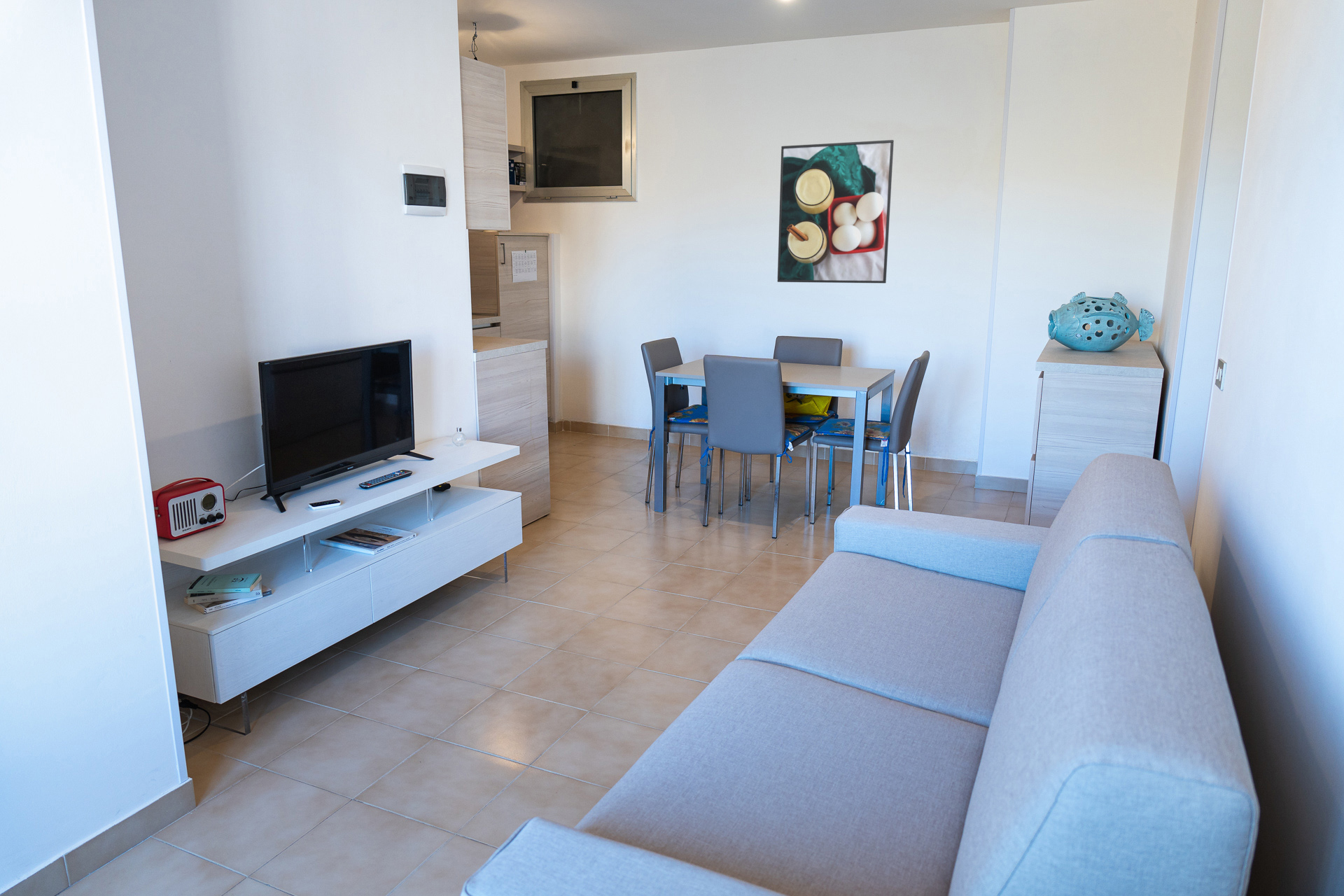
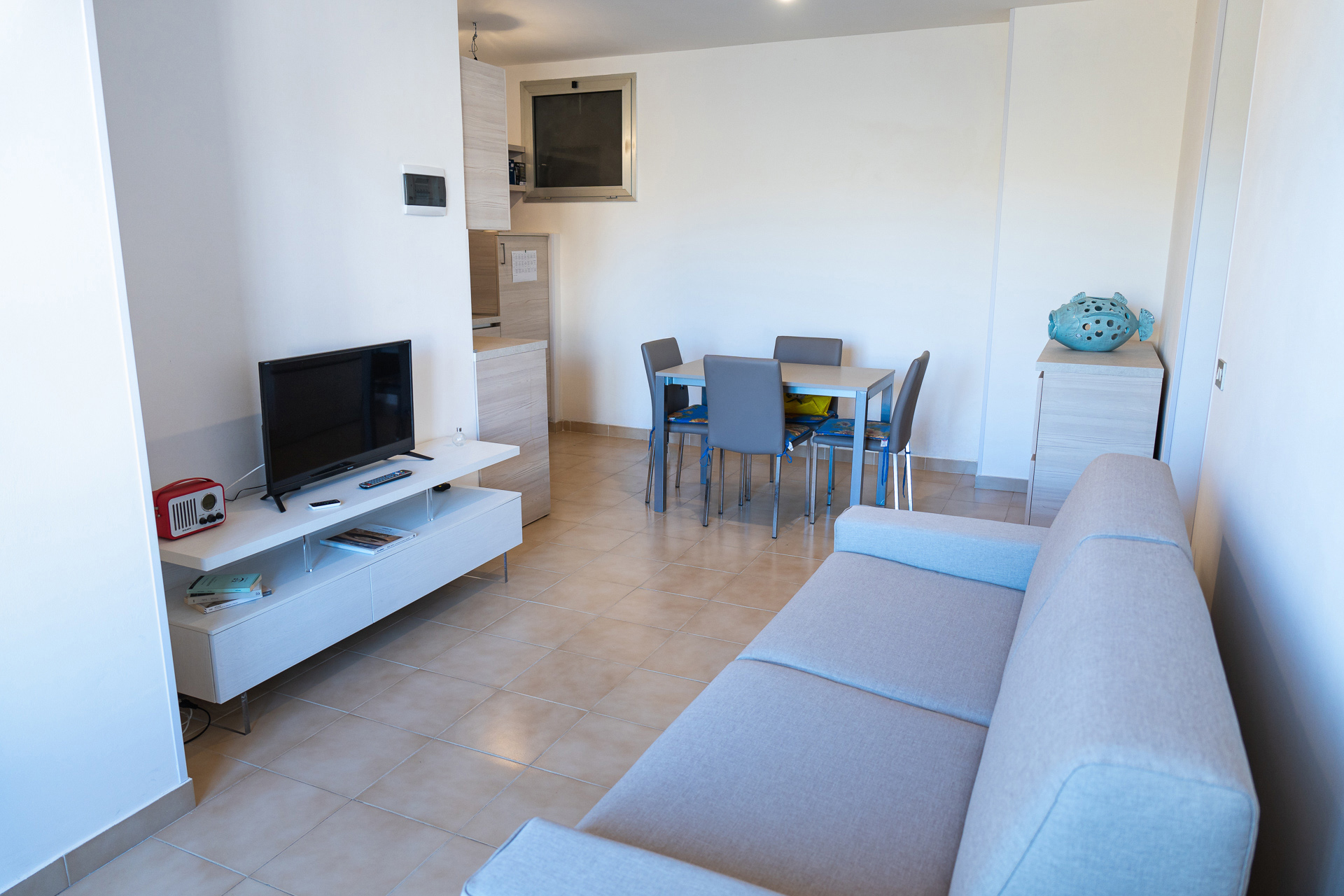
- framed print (833, 214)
